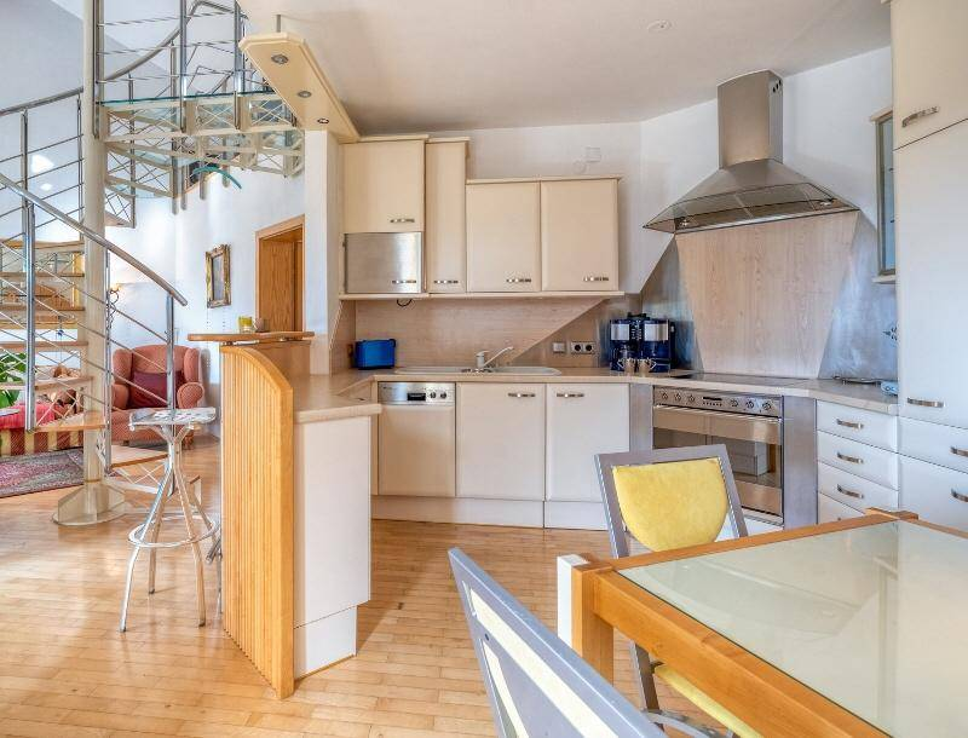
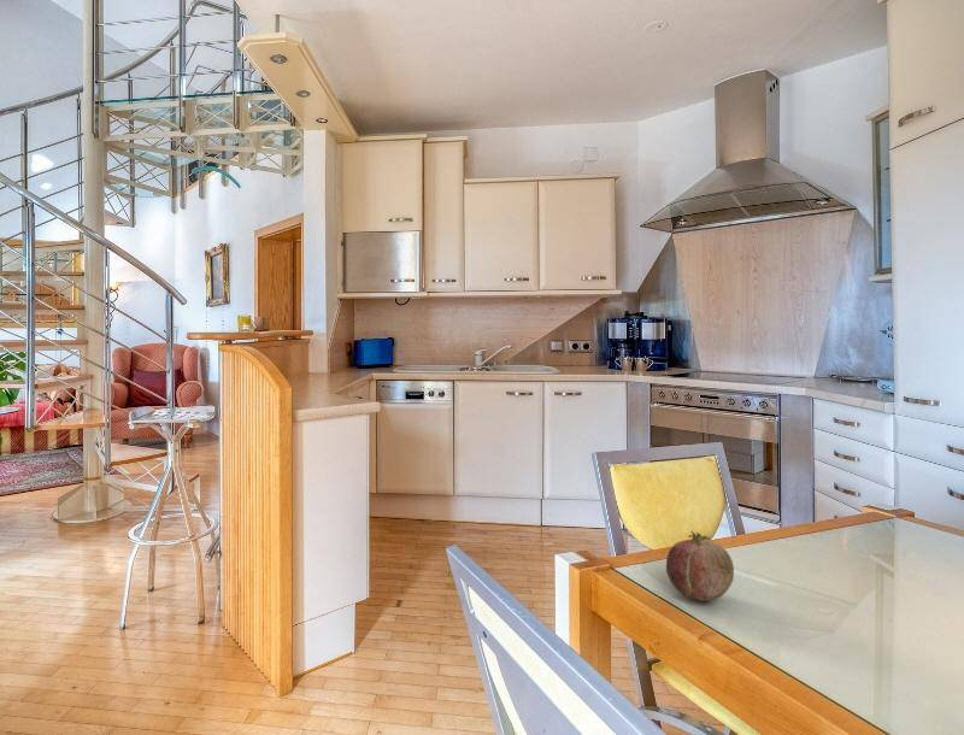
+ fruit (699, 565)
